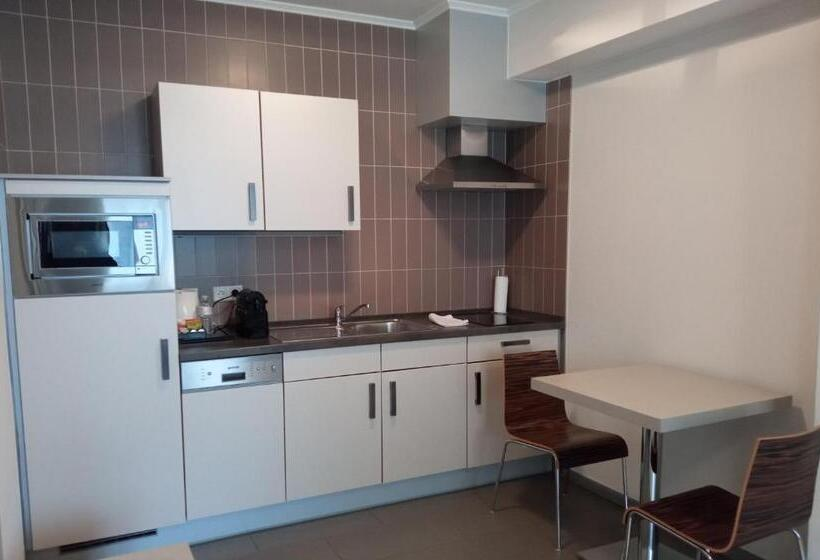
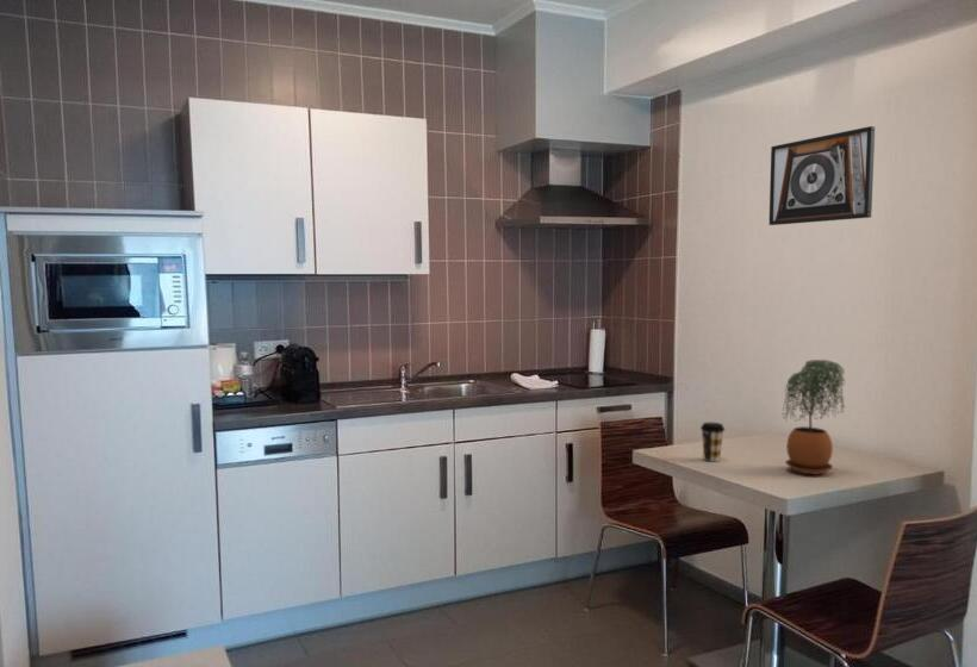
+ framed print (817, 179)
+ potted plant (813, 414)
+ coffee cup (711, 442)
